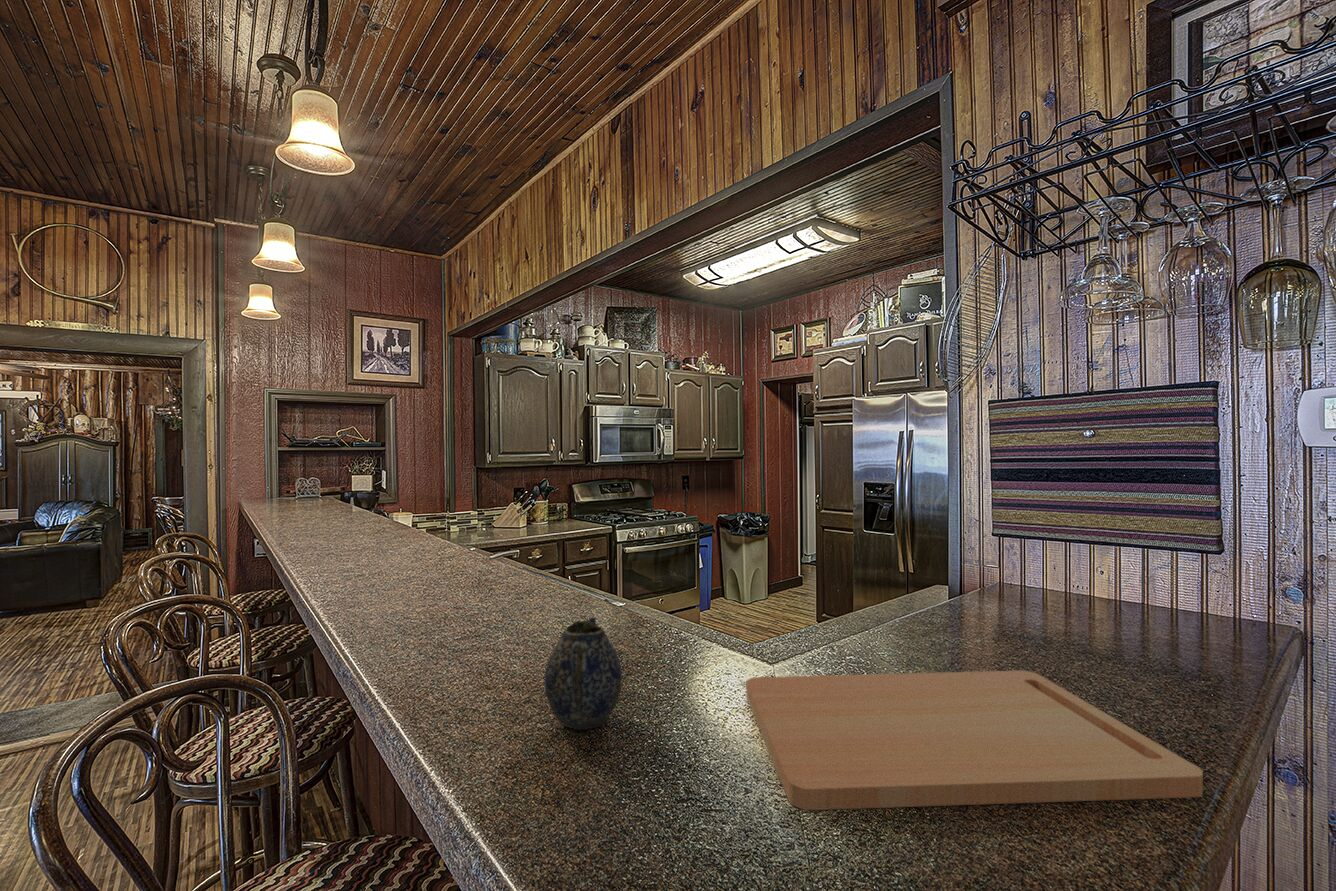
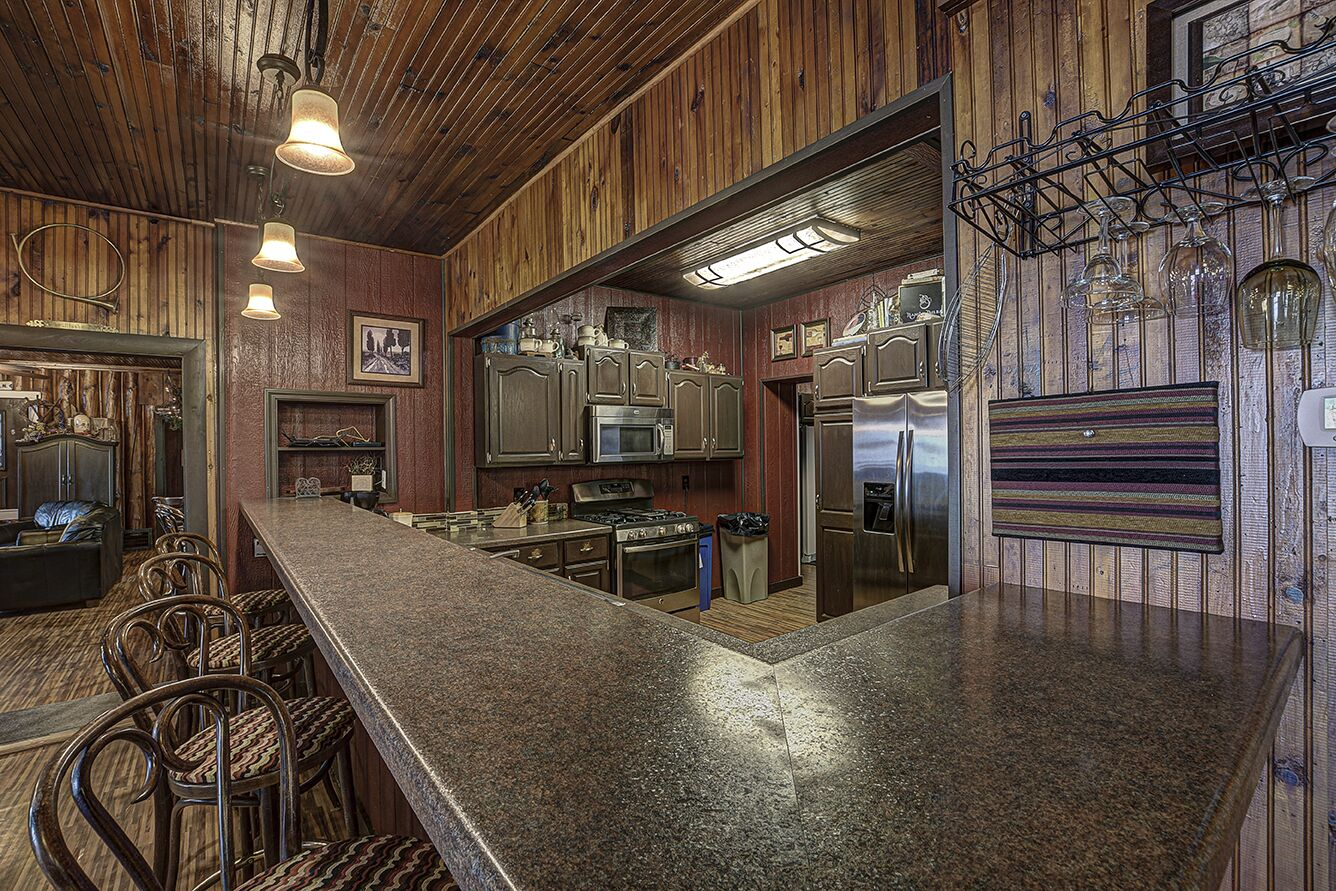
- cutting board (936, 726)
- teapot (583, 669)
